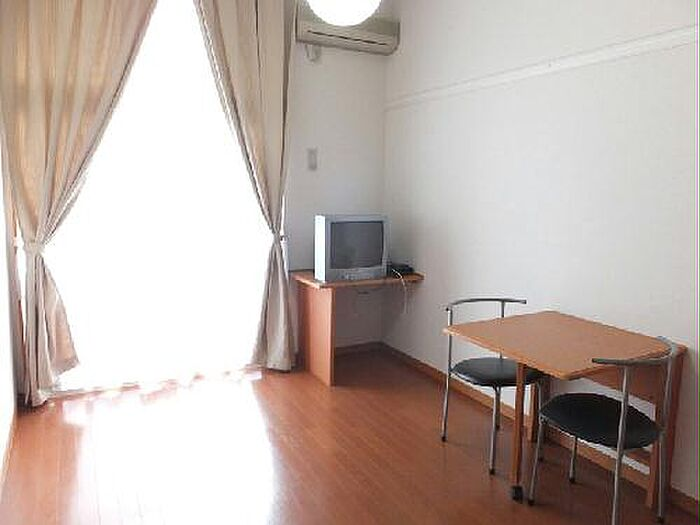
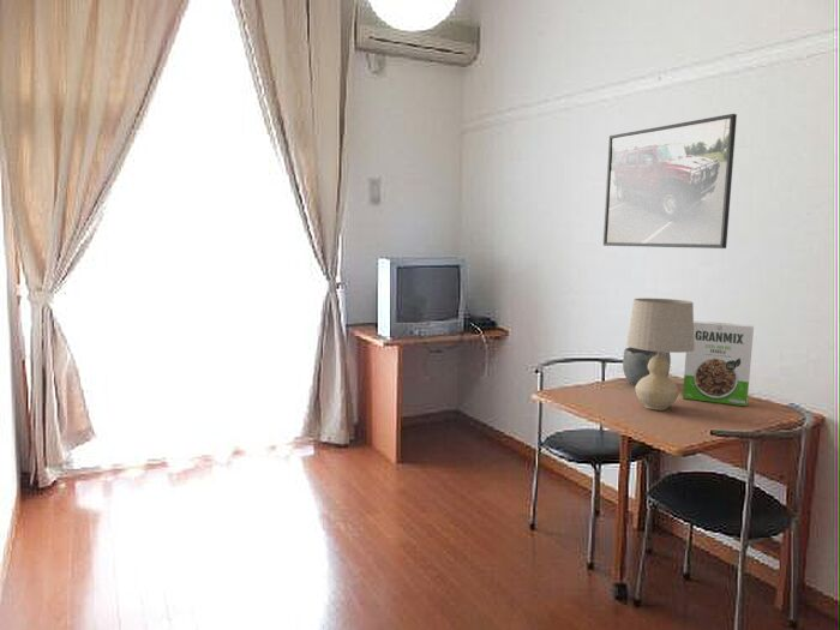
+ bowl (646, 366)
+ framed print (662, 186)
+ cereal box (718, 361)
+ table lamp (659, 354)
